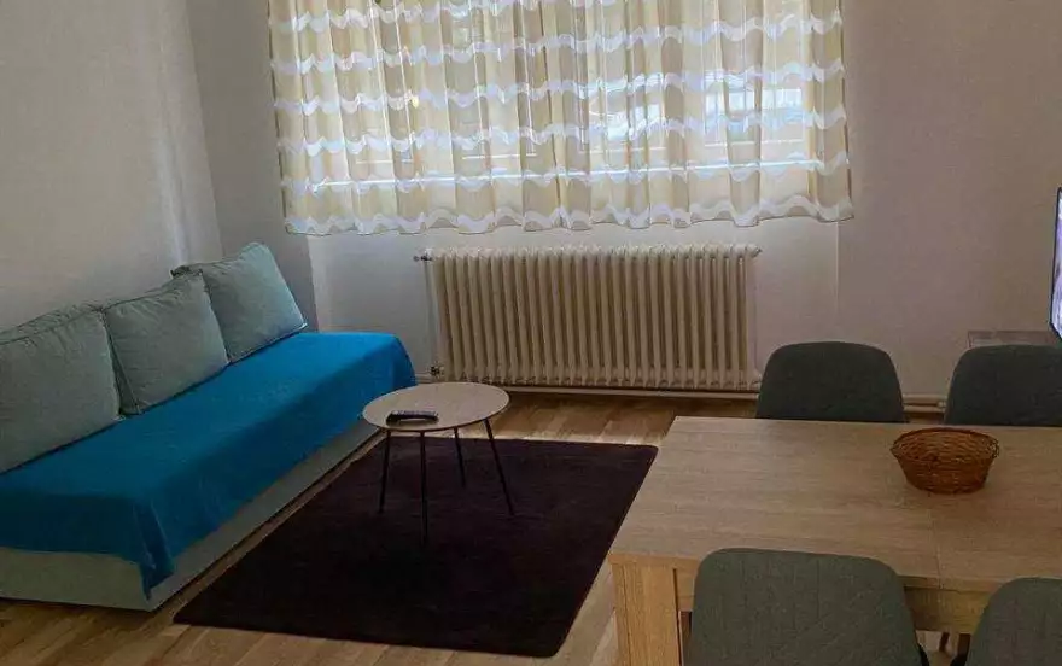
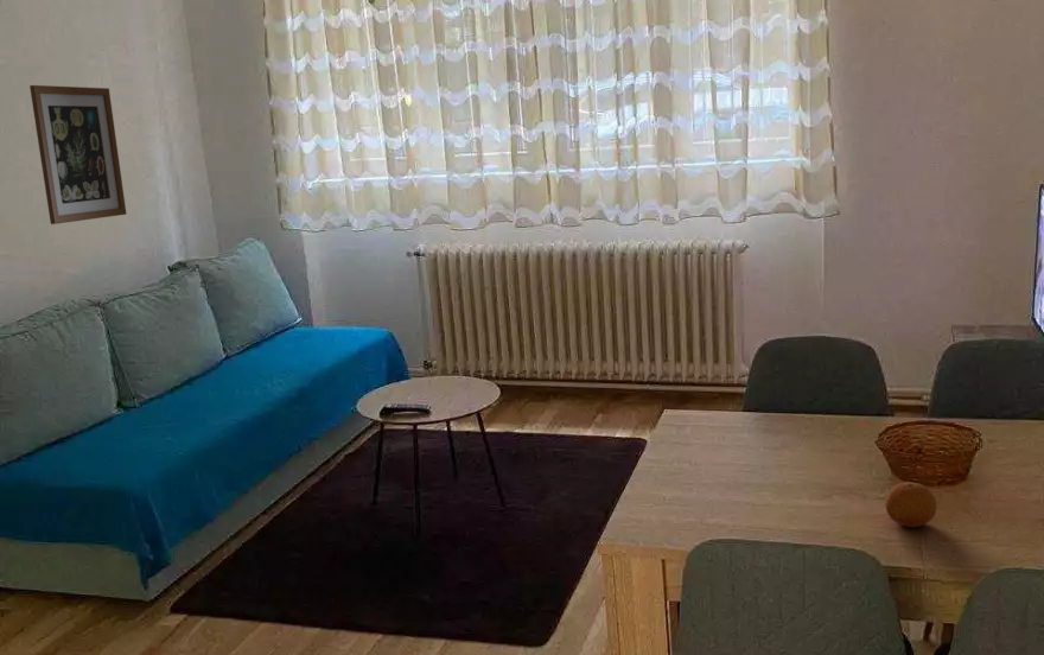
+ wall art (81, 153)
+ fruit (910, 503)
